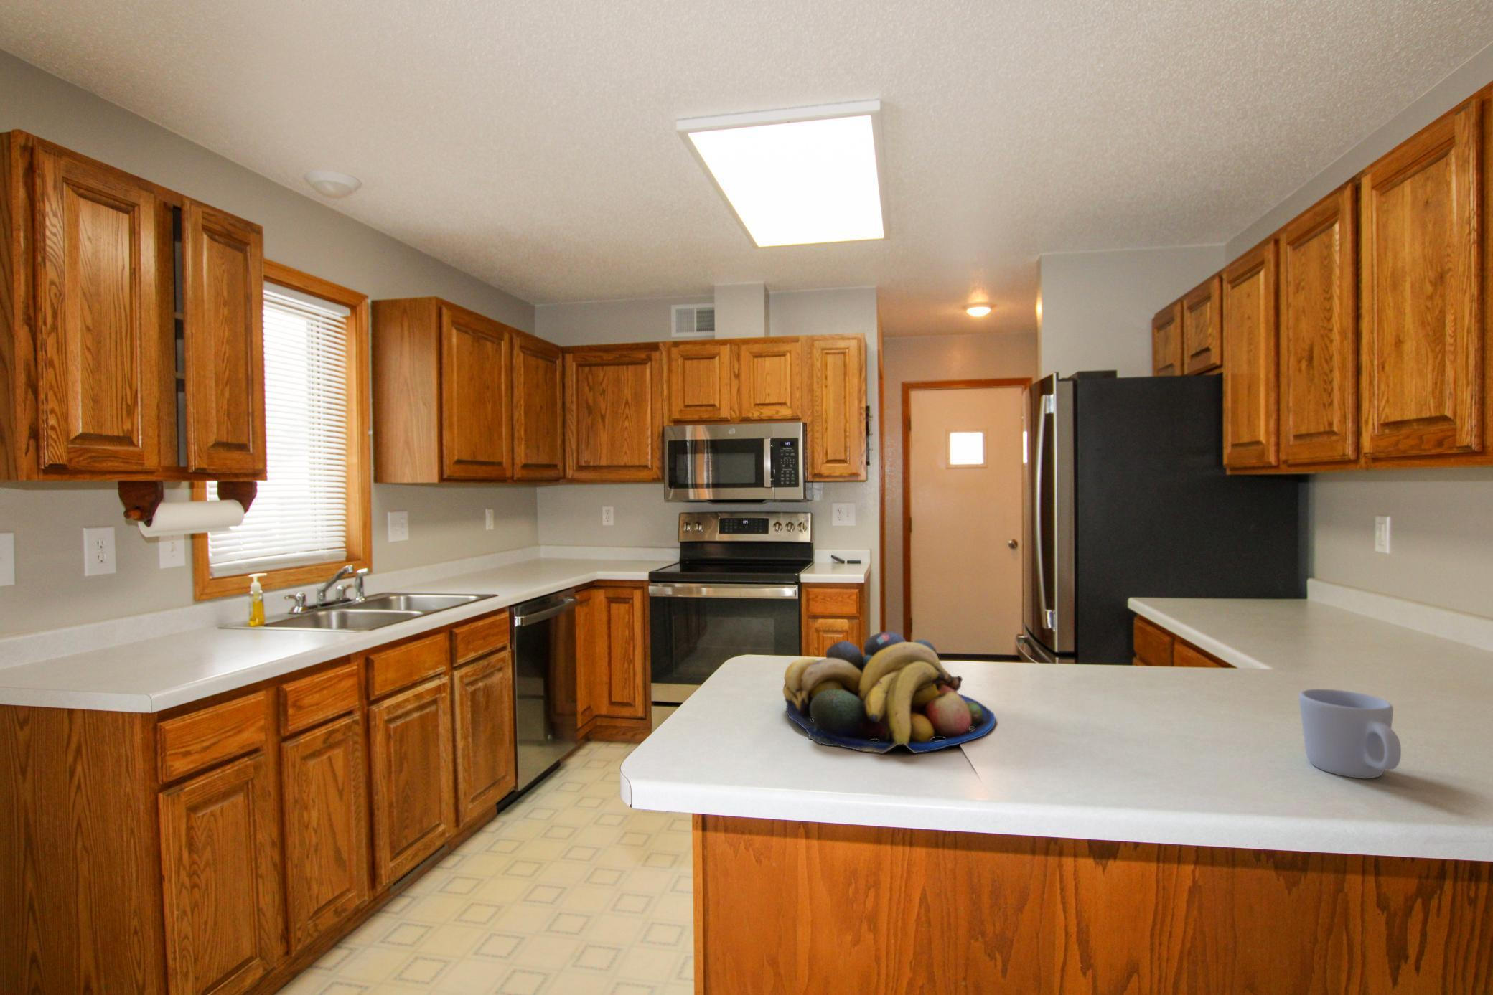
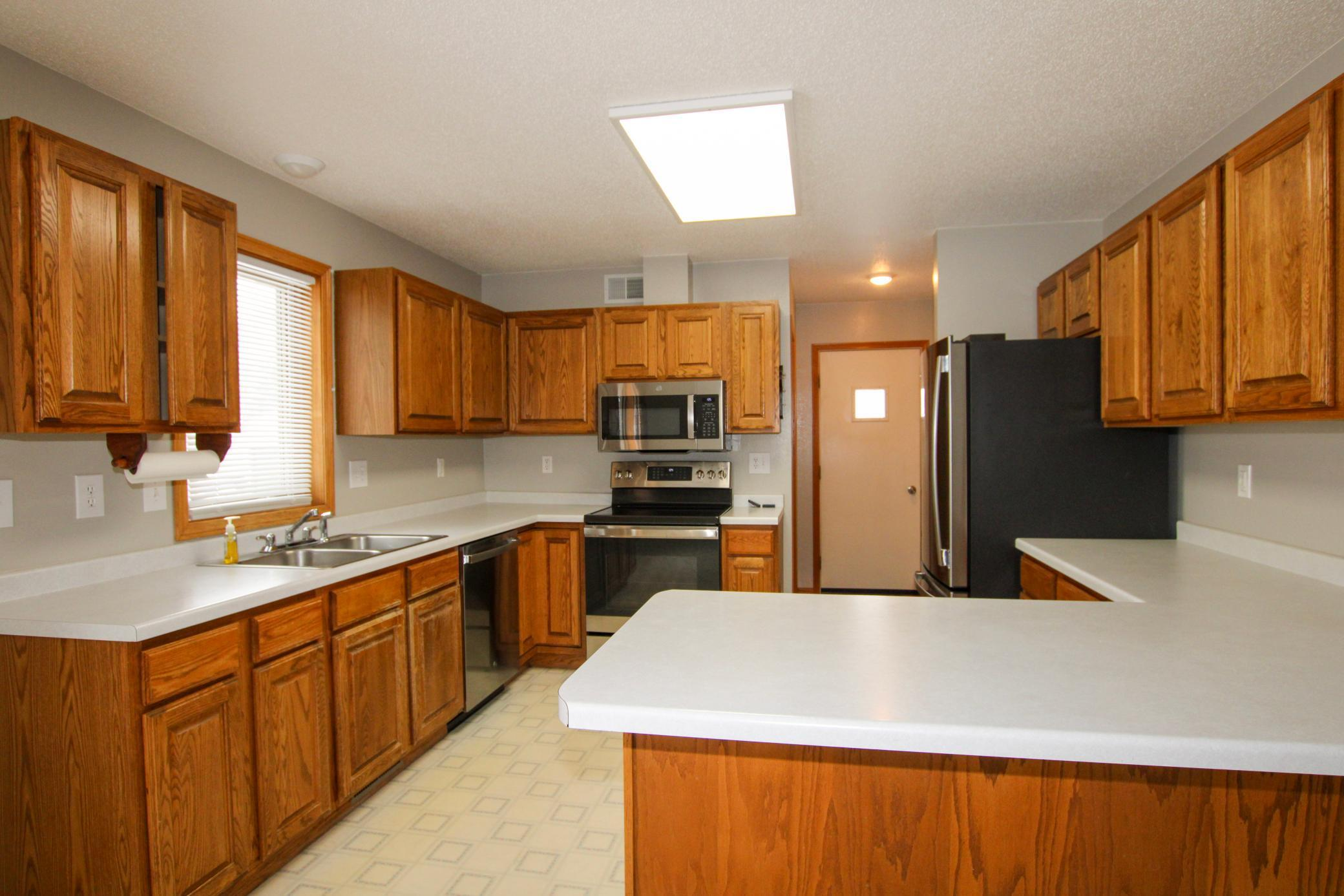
- mug (1354, 738)
- fruit bowl (888, 677)
